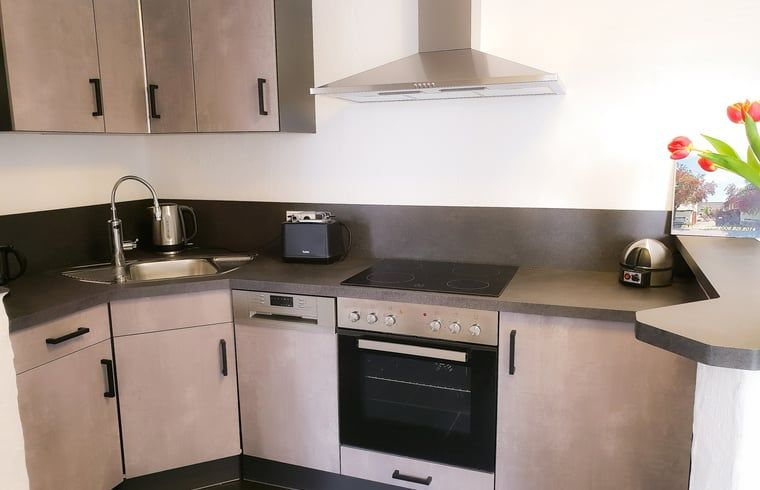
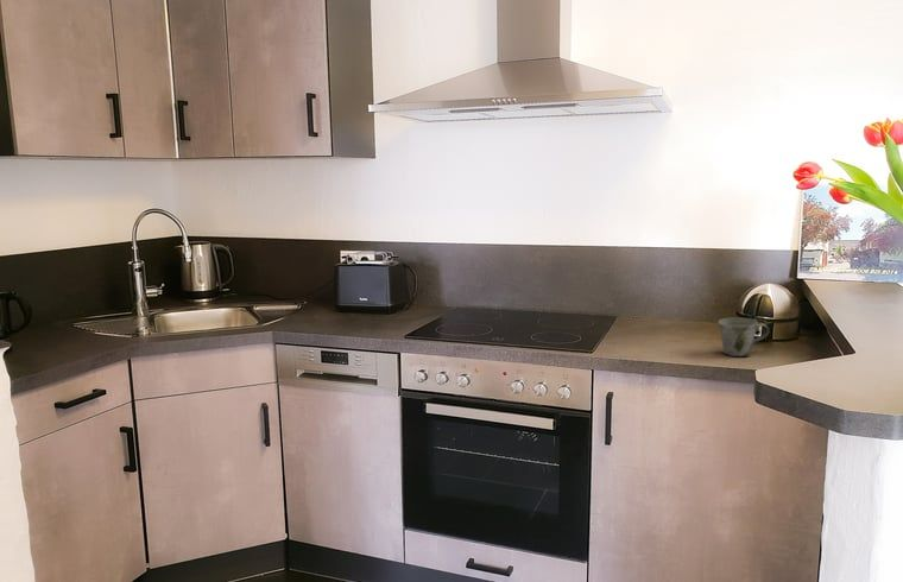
+ mug (740, 337)
